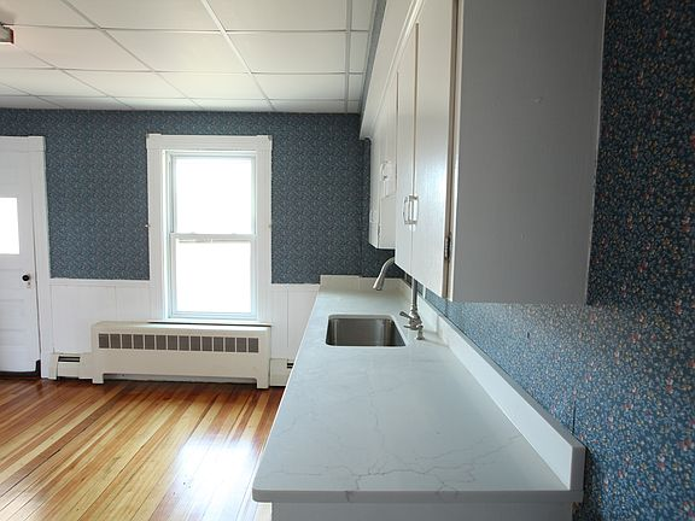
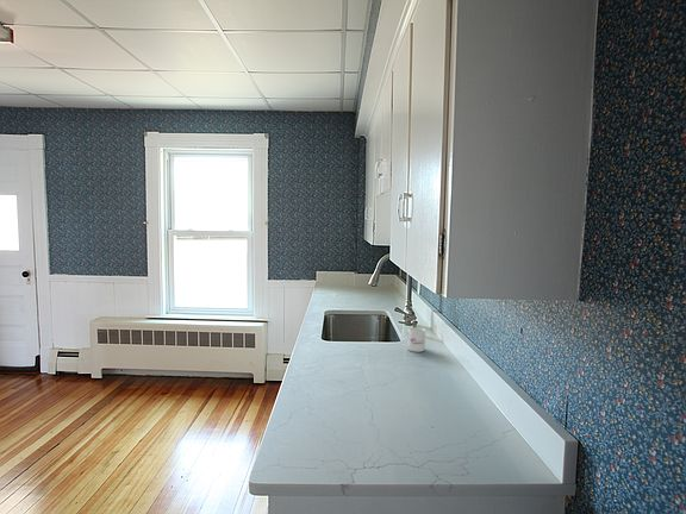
+ mug (412, 339)
